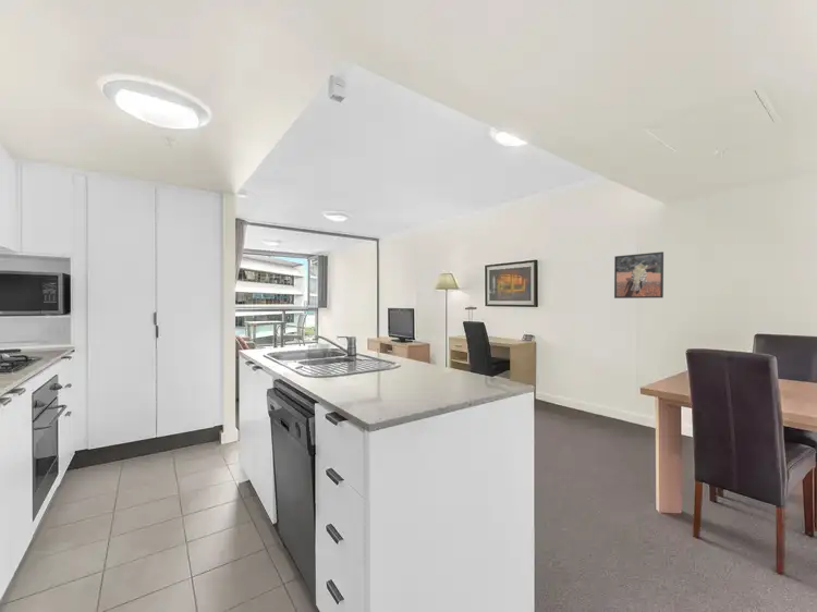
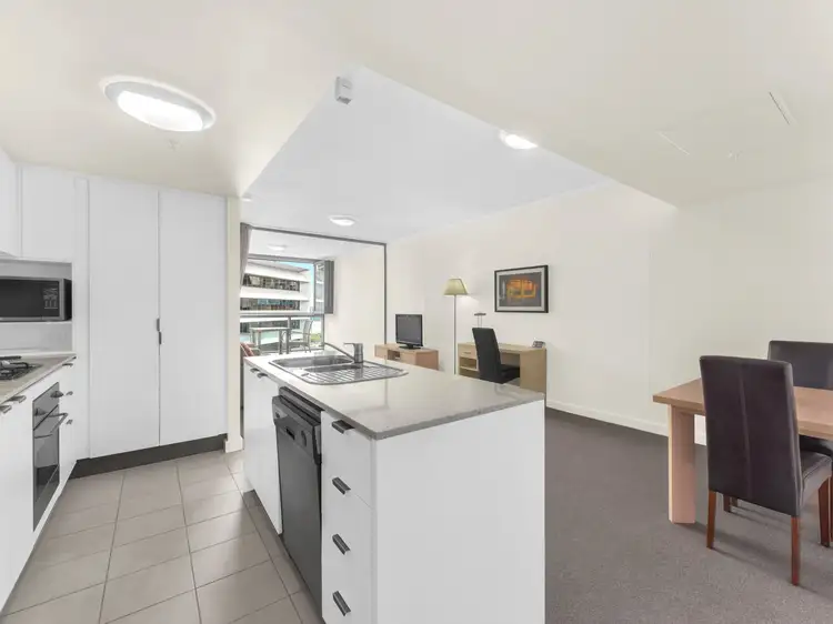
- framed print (637, 276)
